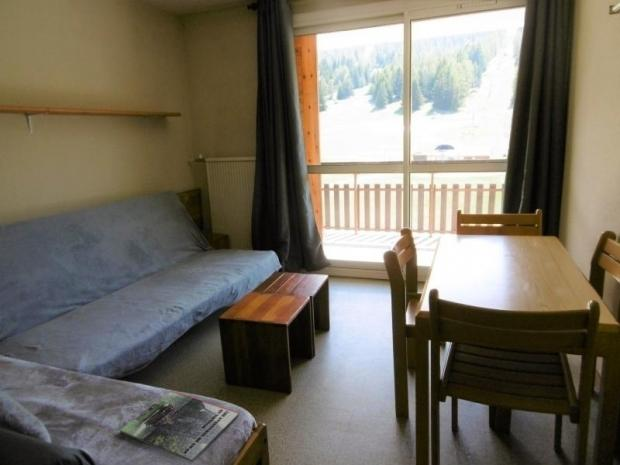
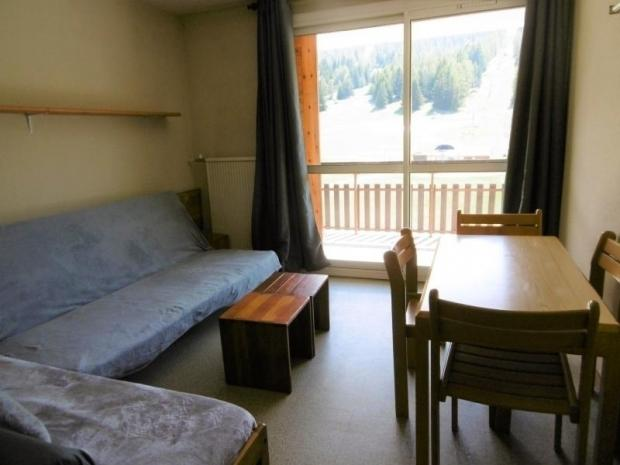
- magazine (180, 422)
